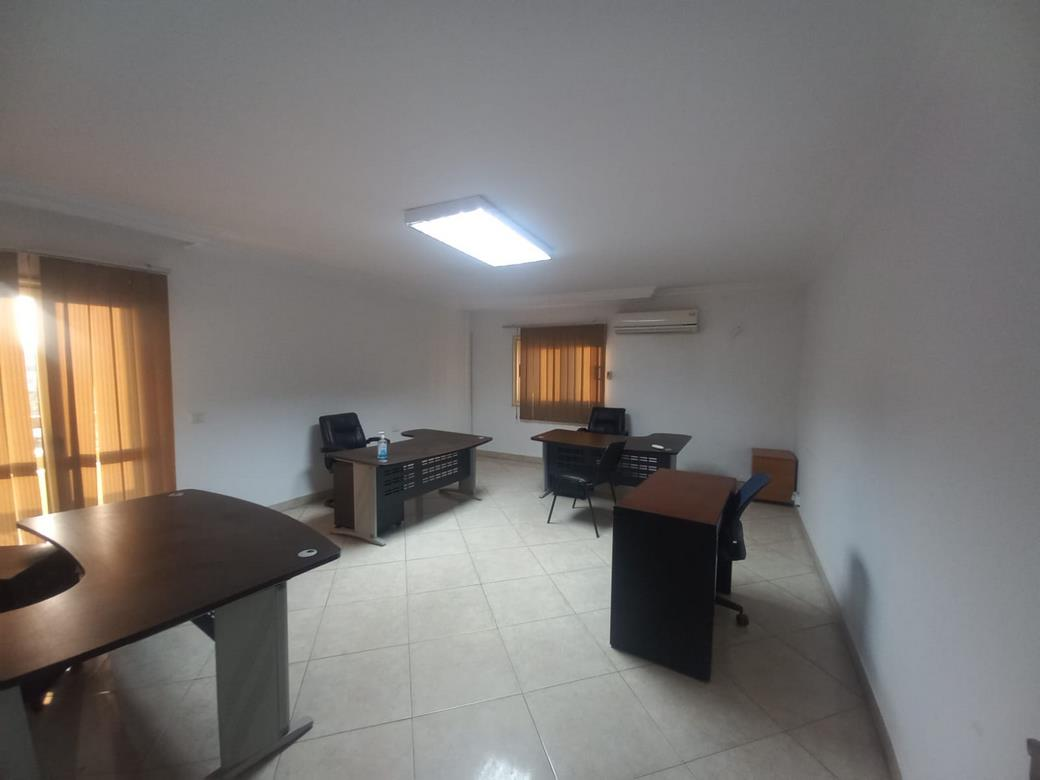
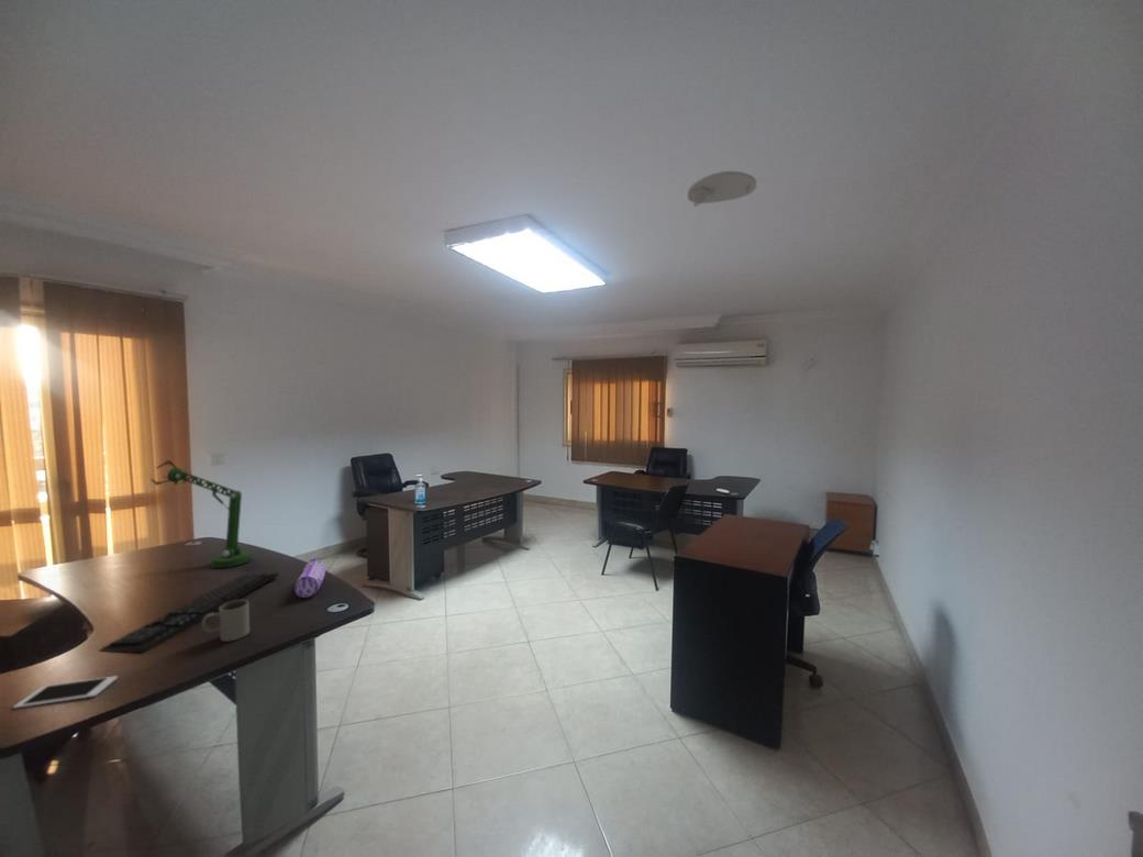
+ mug (225, 622)
+ keyboard (203, 604)
+ pencil case (311, 577)
+ smoke detector (721, 191)
+ desk lamp (215, 498)
+ cell phone (68, 691)
